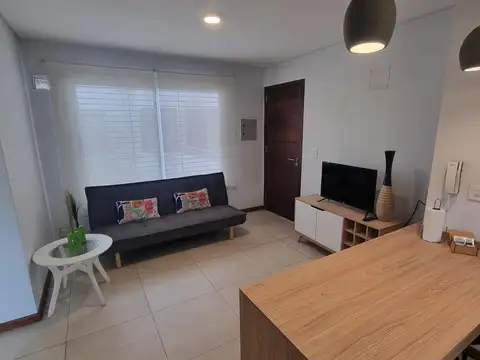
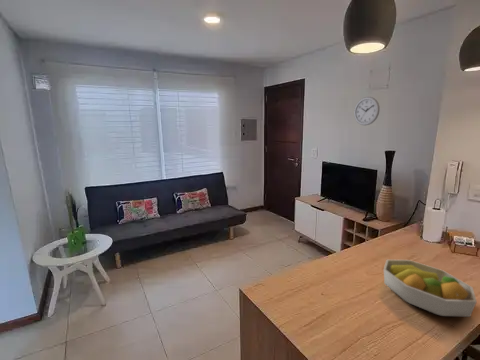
+ wall clock (365, 111)
+ fruit bowl (424, 283)
